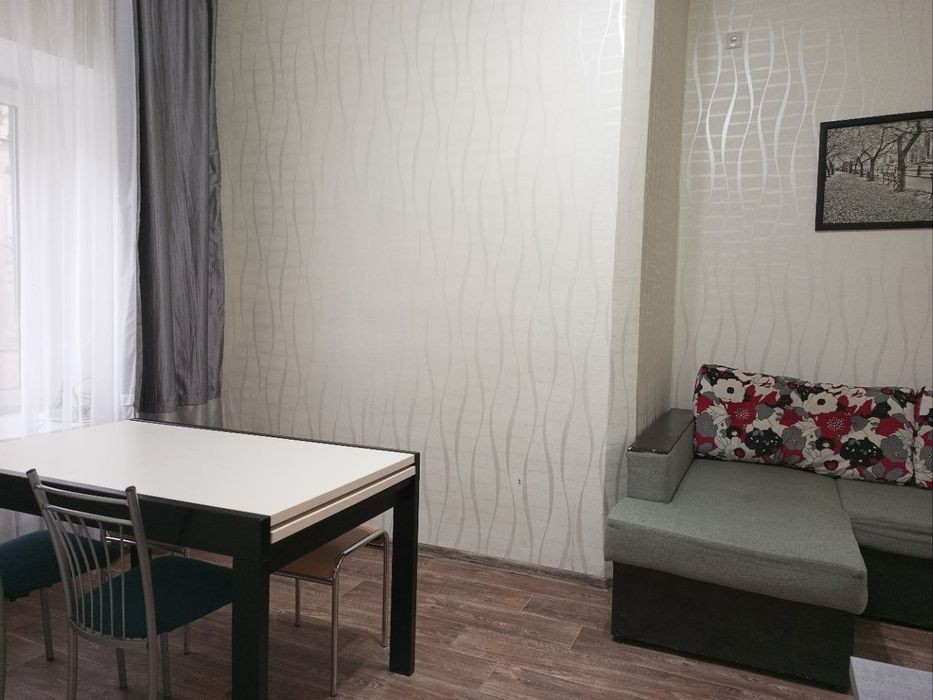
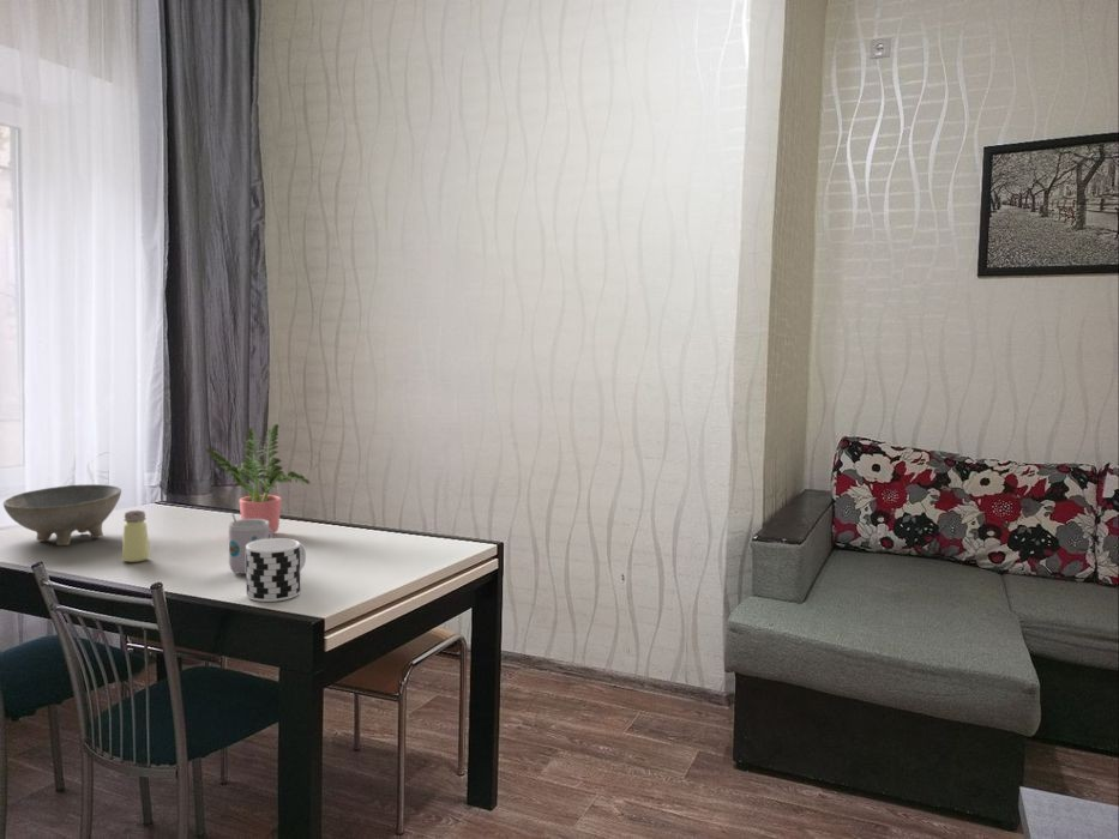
+ mug (253, 538)
+ cup (279, 567)
+ bowl (64, 515)
+ potted plant (263, 483)
+ saltshaker (134, 535)
